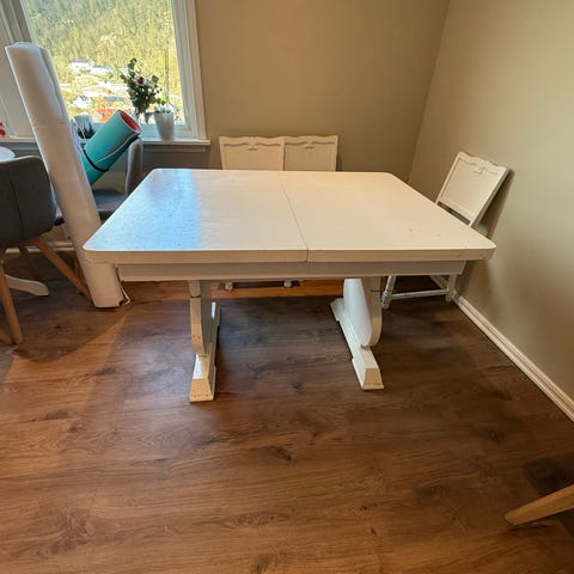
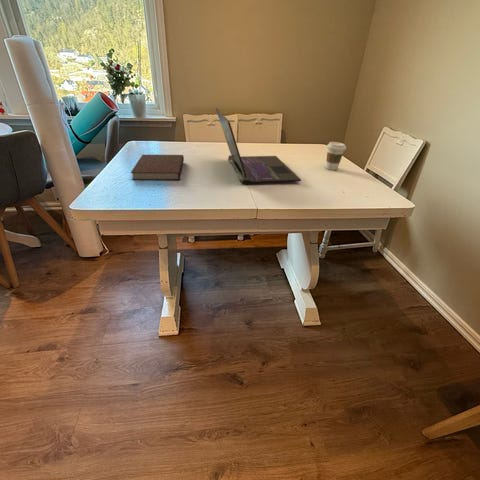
+ notebook (159, 166)
+ coffee cup (334, 156)
+ laptop (256, 156)
